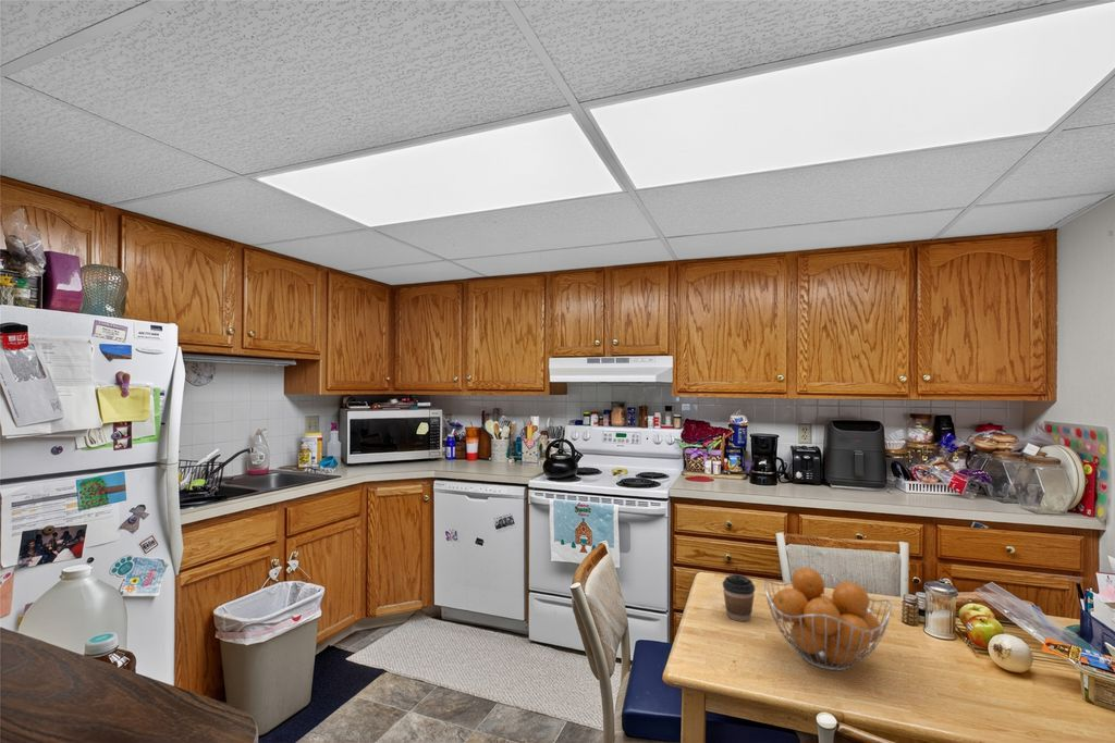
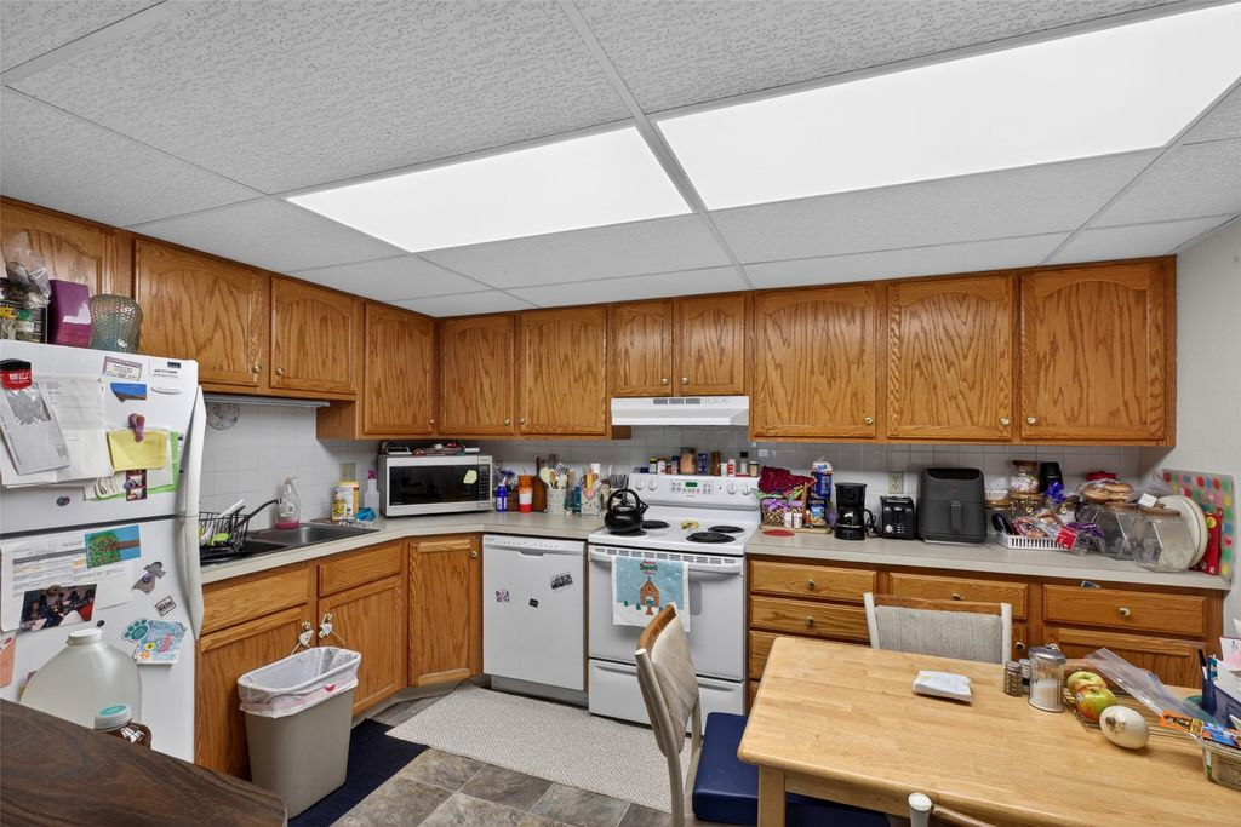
- coffee cup (738, 595)
- fruit basket (824, 616)
